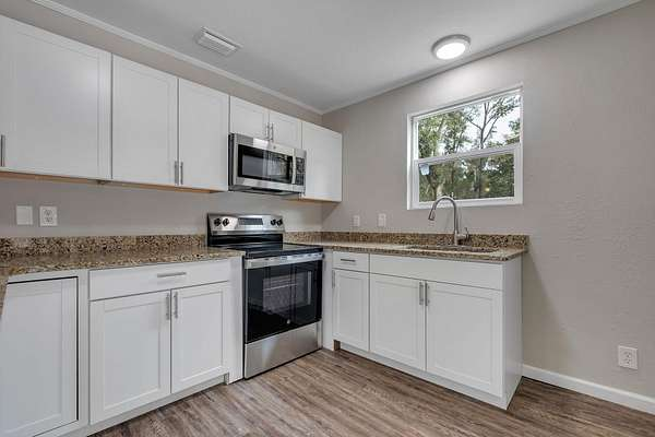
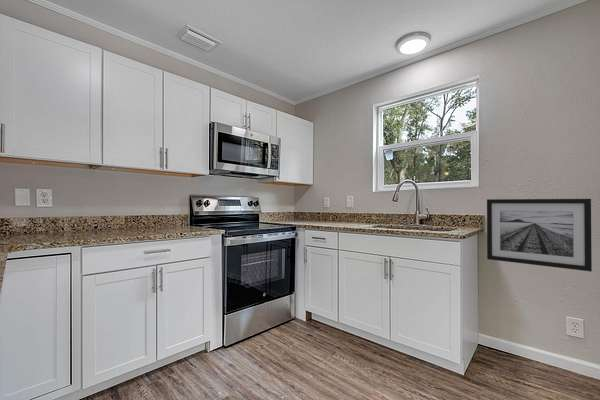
+ wall art (534, 231)
